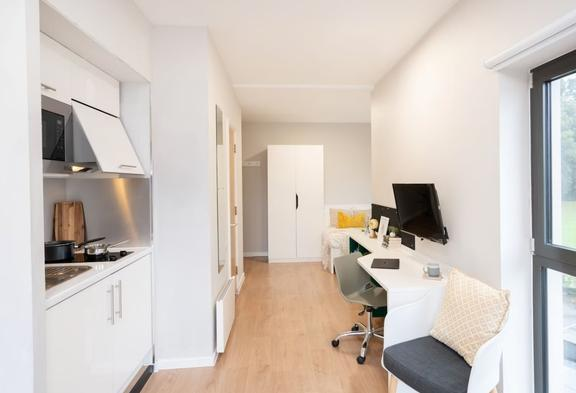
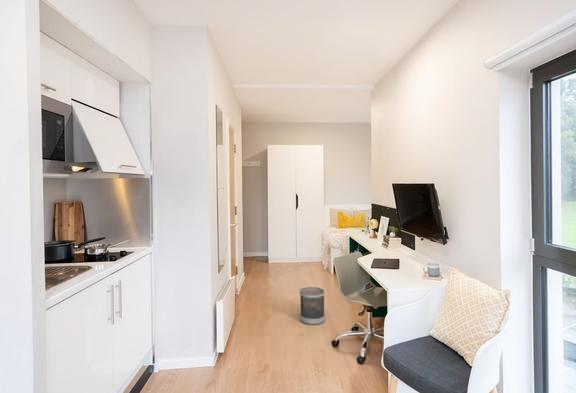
+ wastebasket (312, 305)
